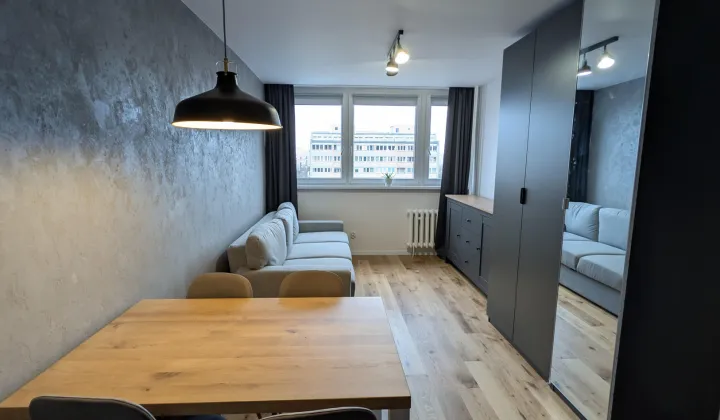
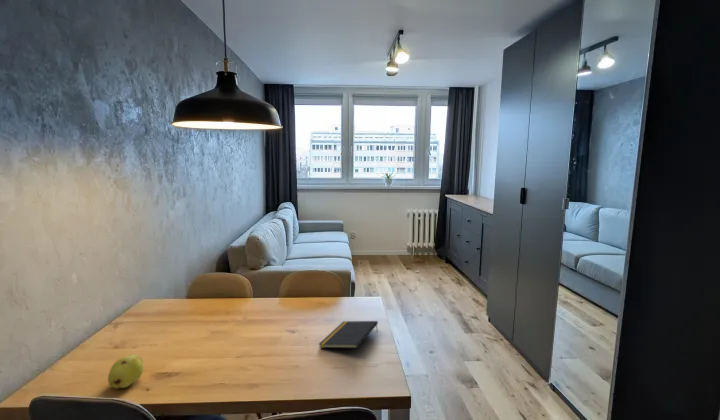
+ fruit (127, 369)
+ notepad (349, 333)
